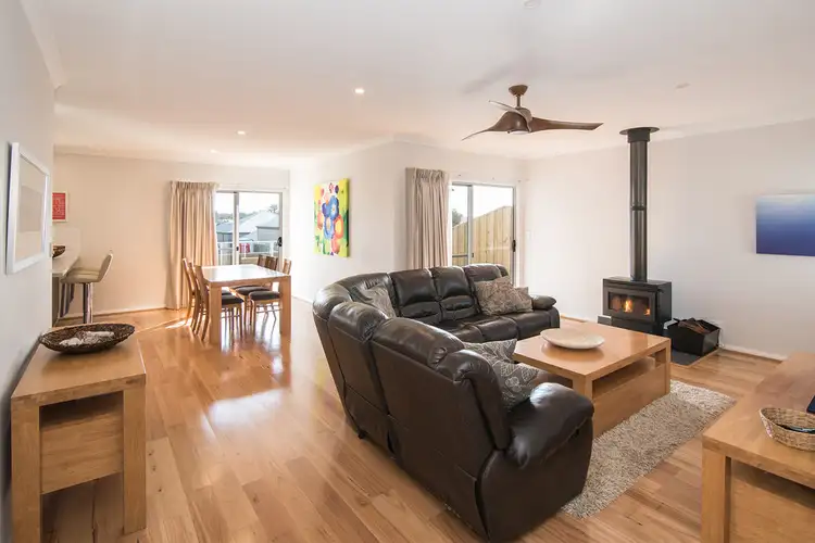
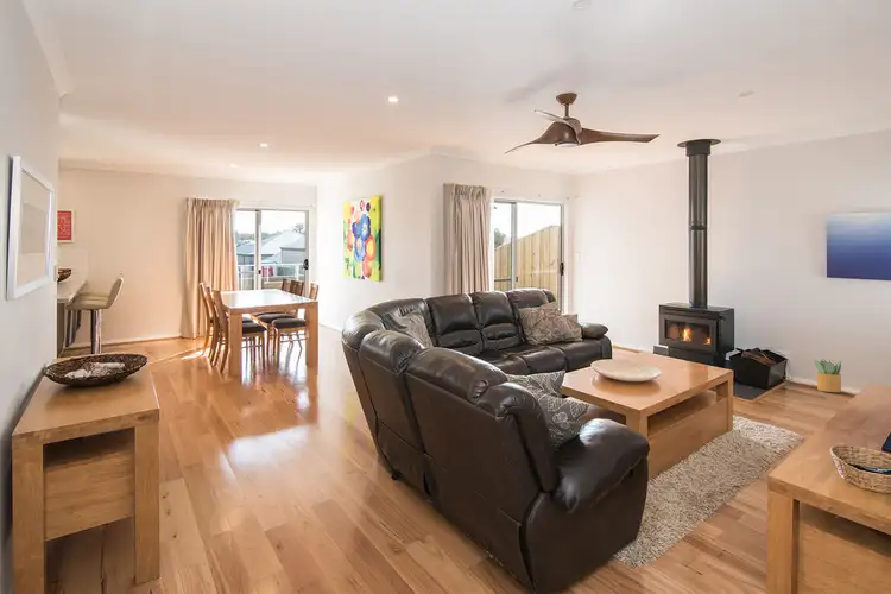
+ potted plant (827, 374)
